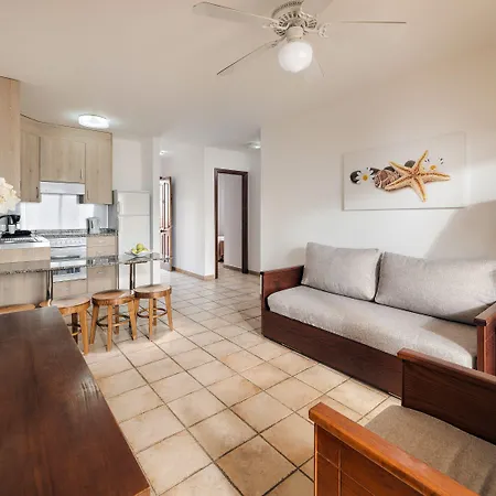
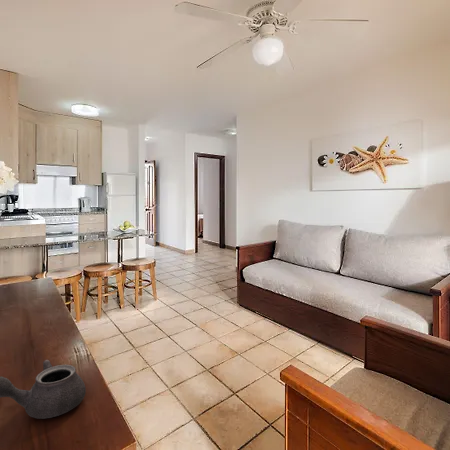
+ teapot (38, 387)
